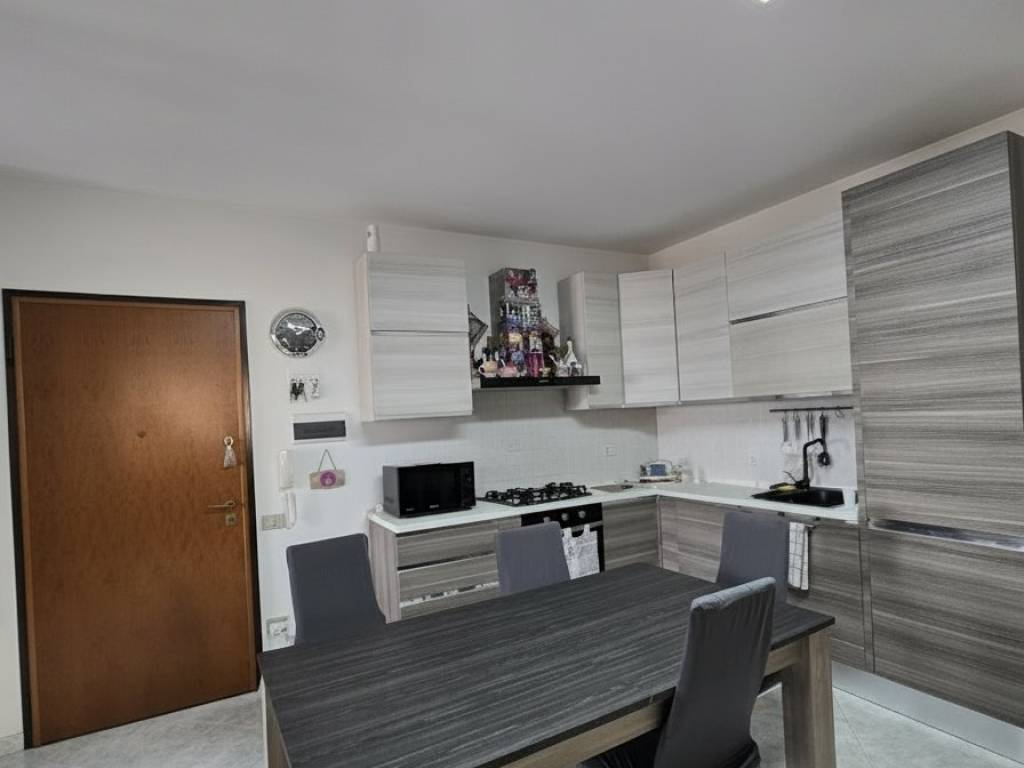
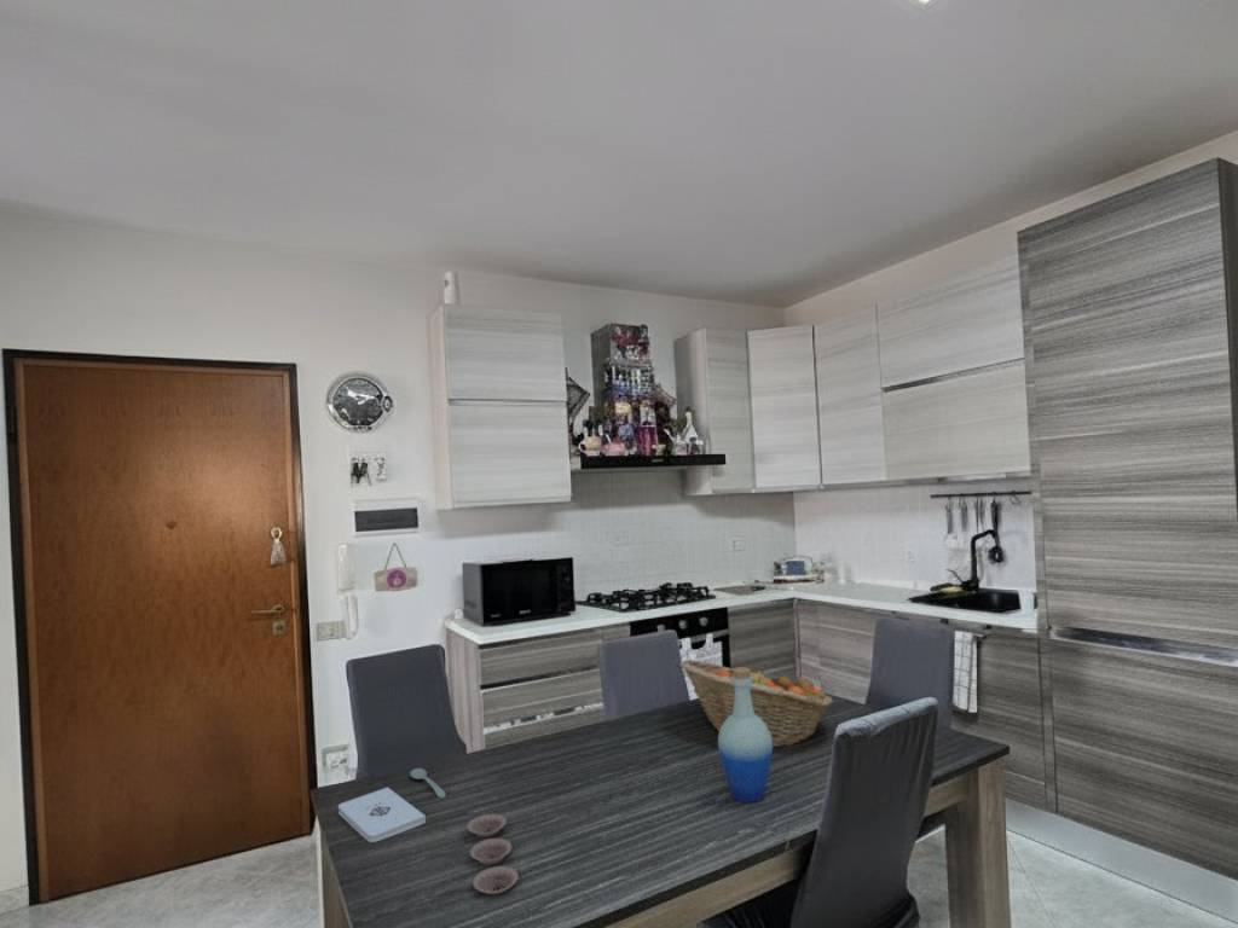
+ plate (491, 853)
+ spoon (428, 782)
+ notepad (380, 813)
+ fruit basket (753, 694)
+ bottle (744, 731)
